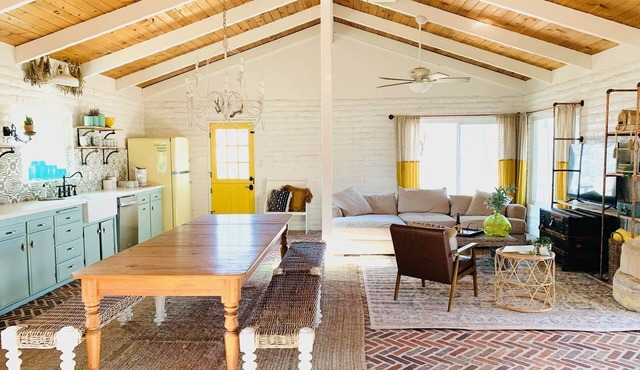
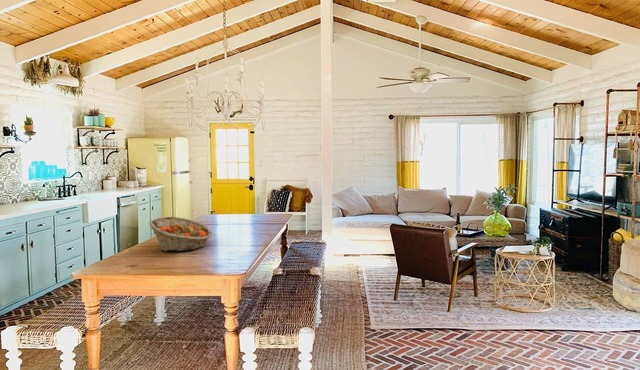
+ fruit basket (181, 232)
